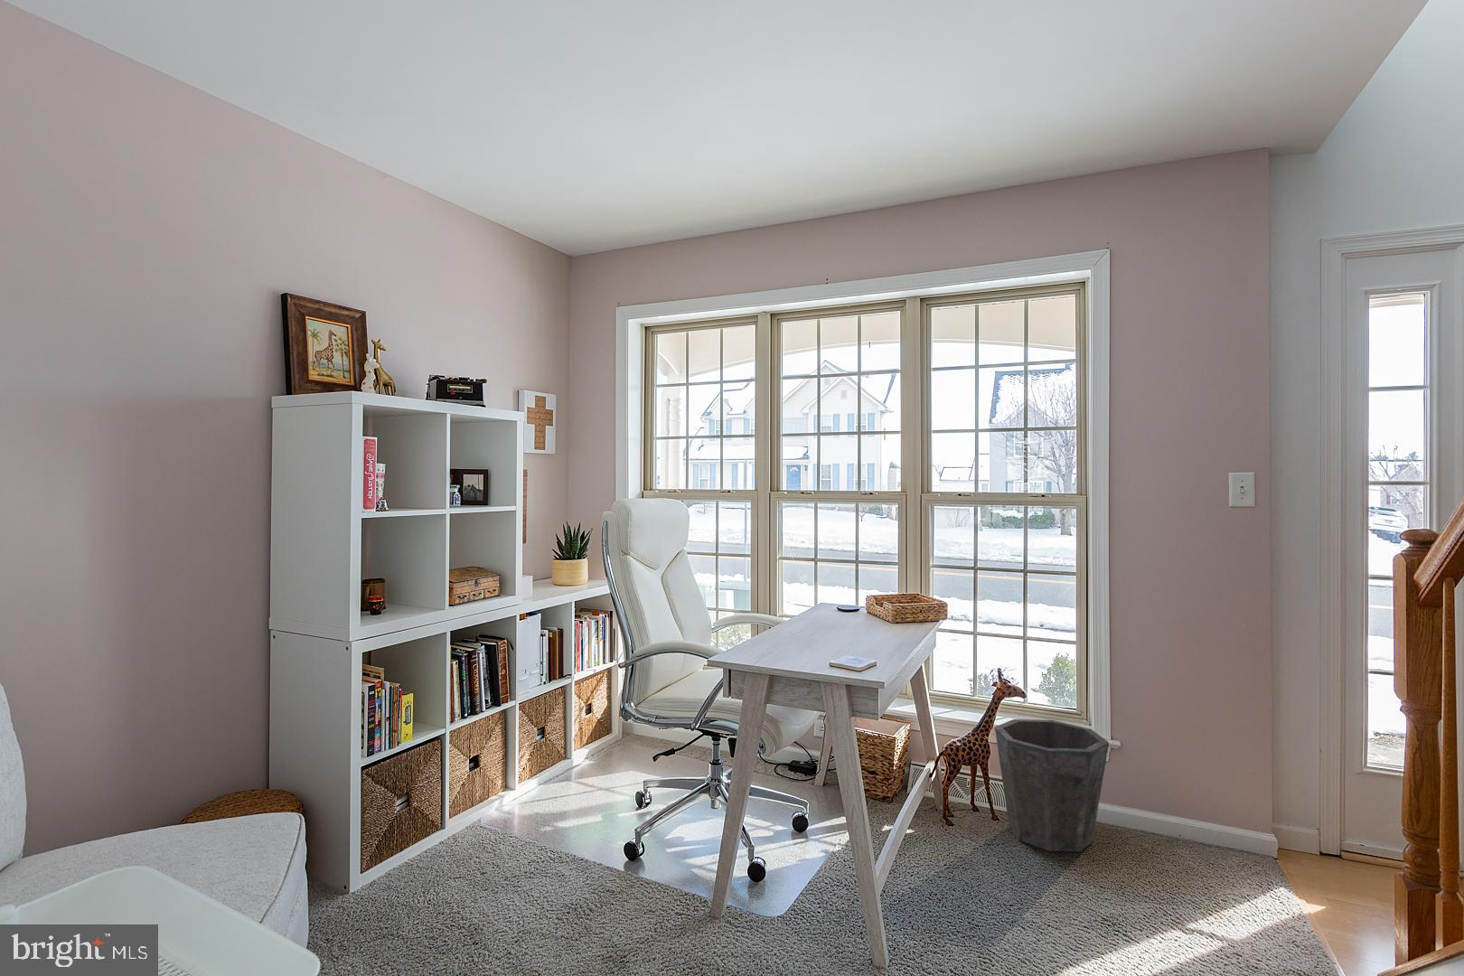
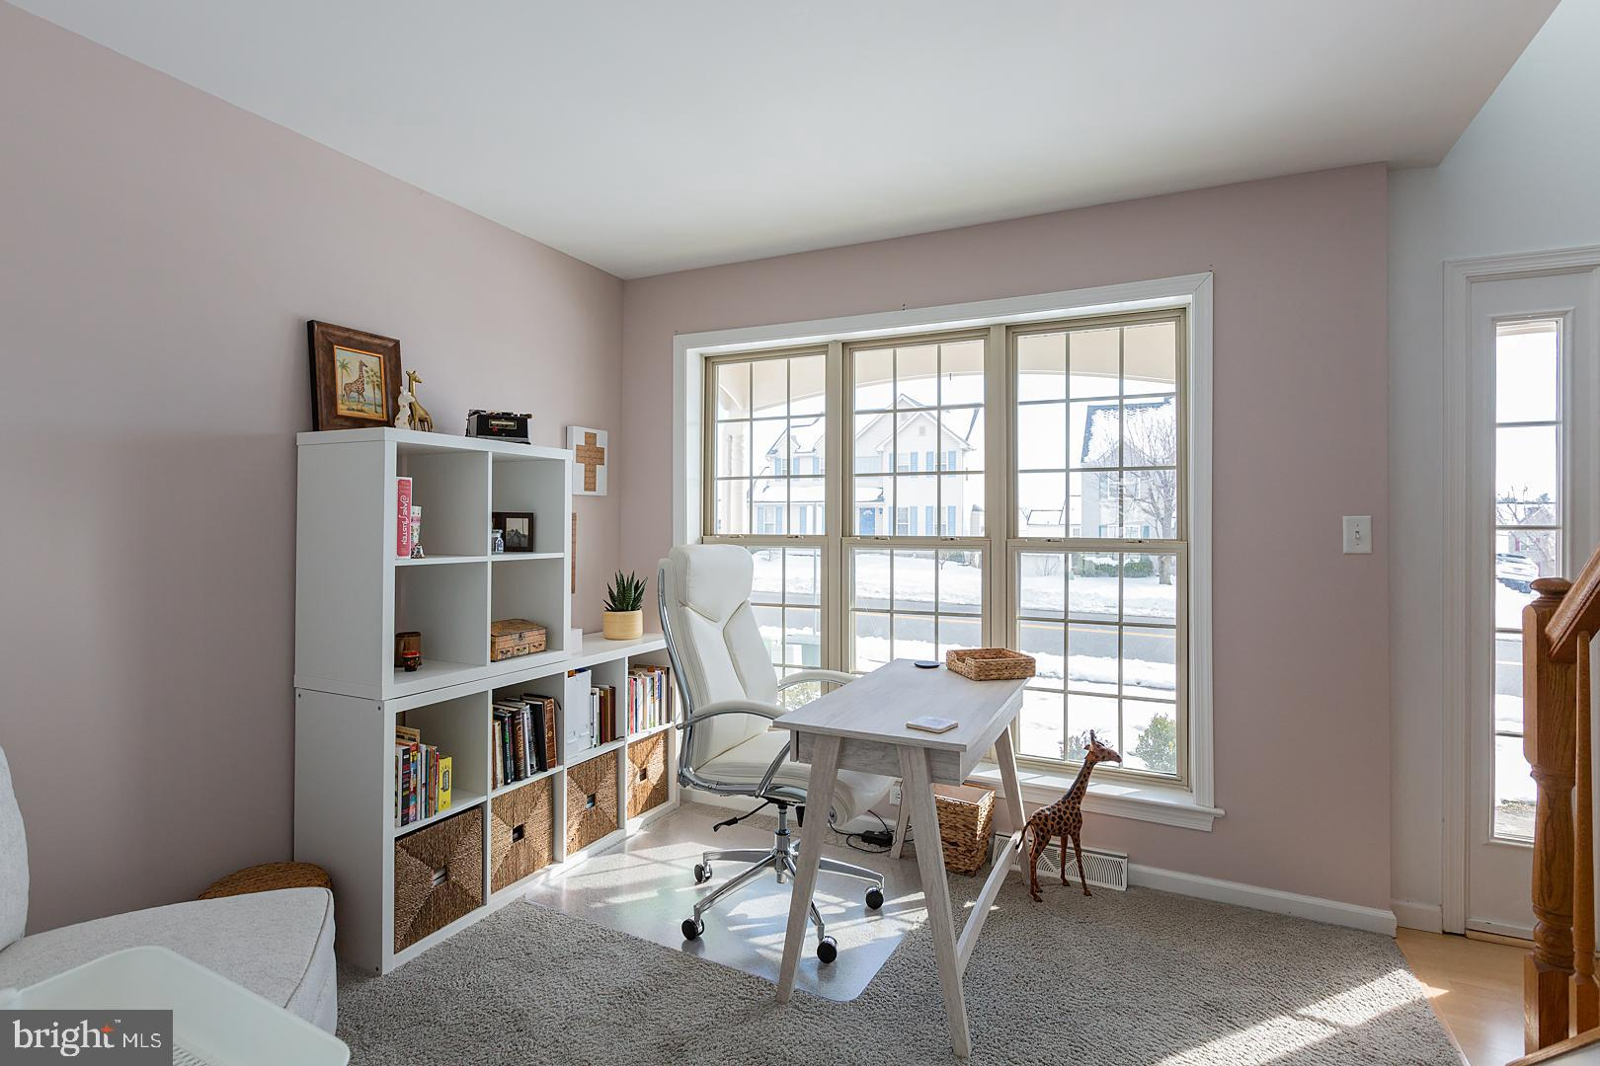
- waste bin (1049, 783)
